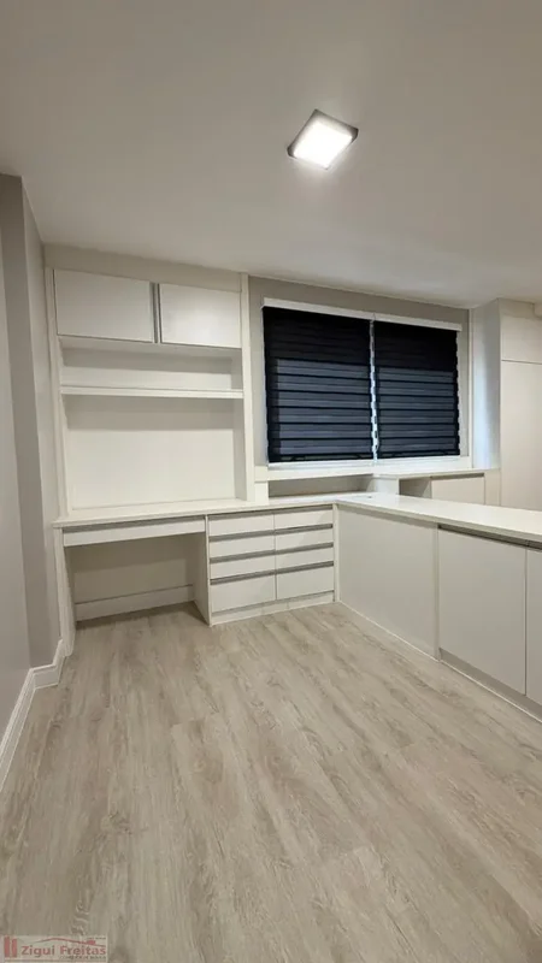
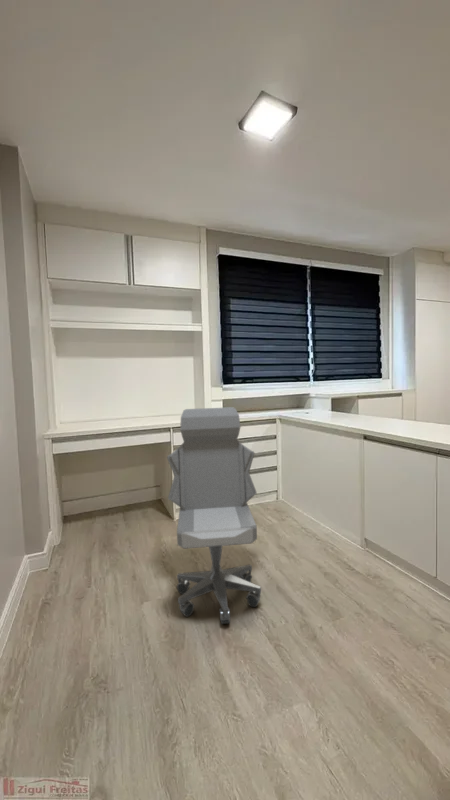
+ office chair (214, 505)
